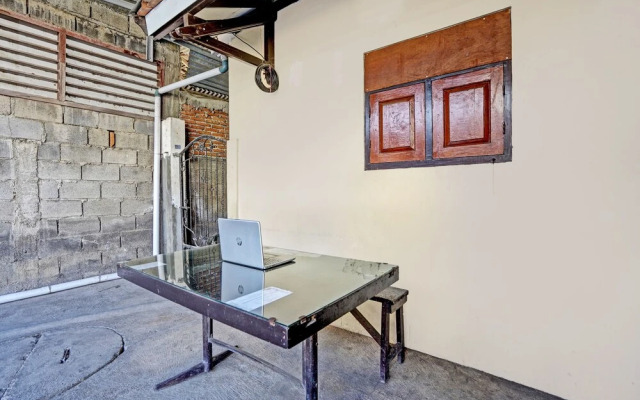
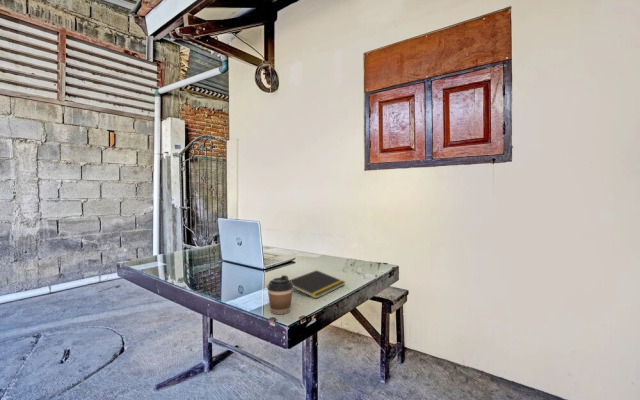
+ coffee cup (280, 294)
+ notepad (316, 283)
